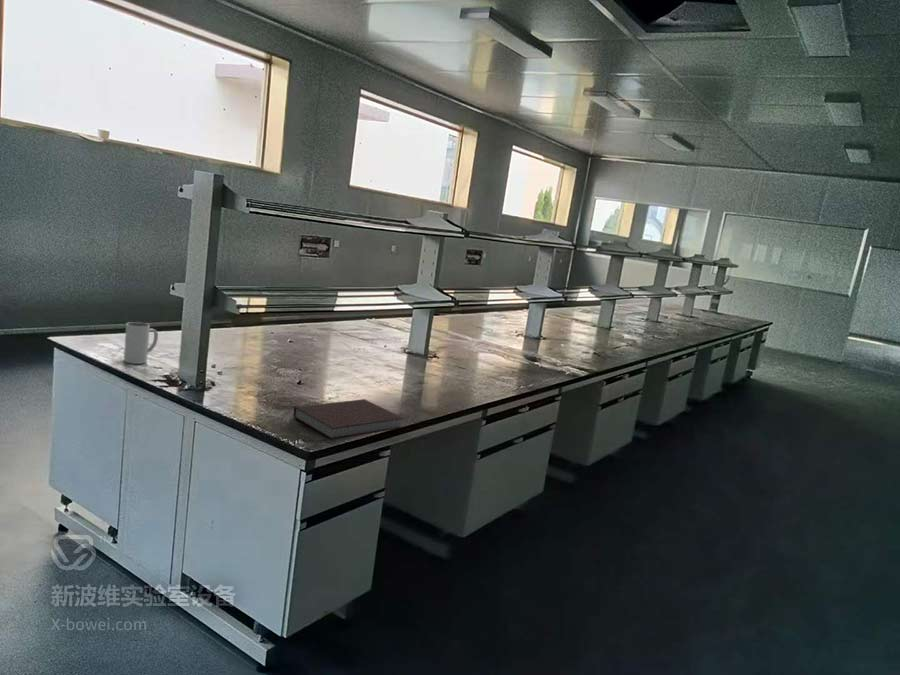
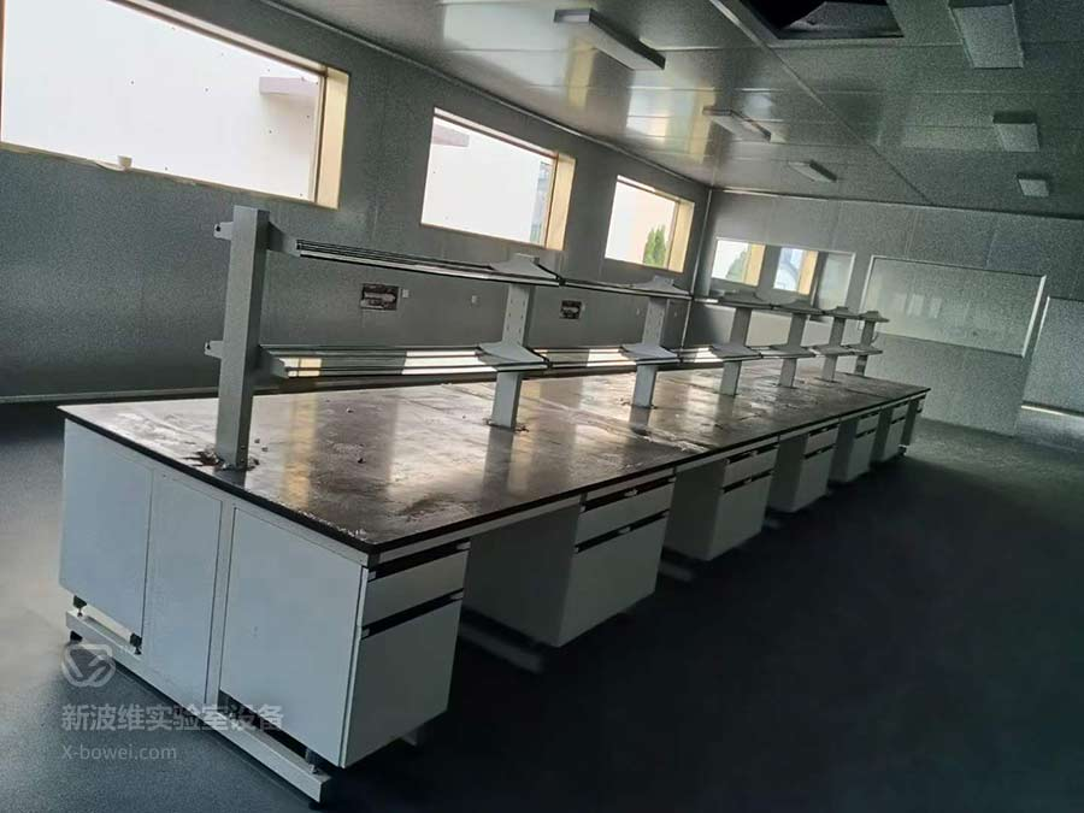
- notebook (349, 417)
- mug (141, 342)
